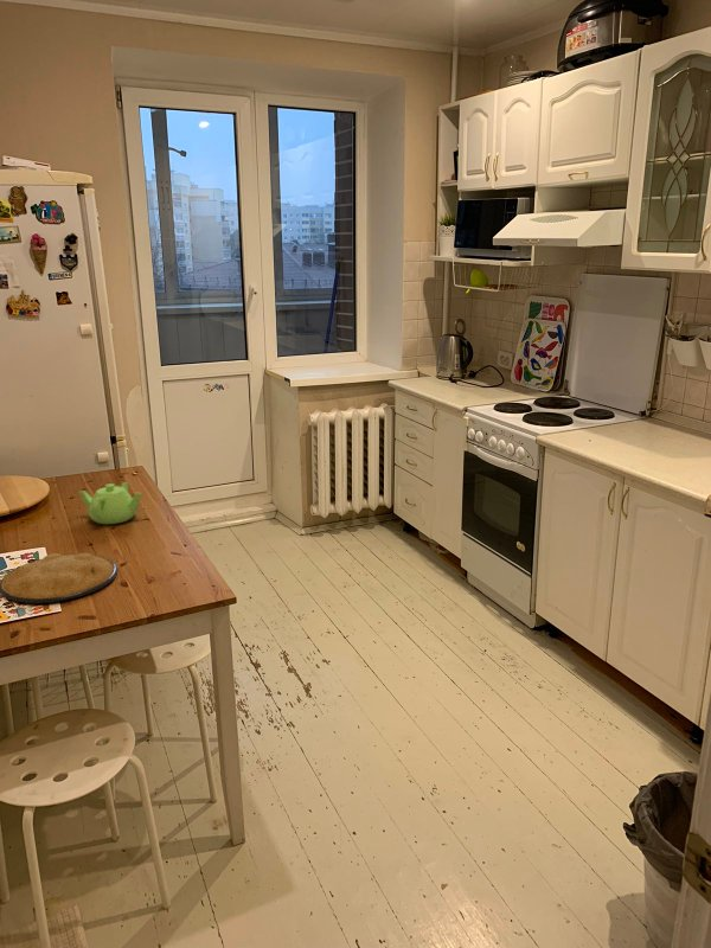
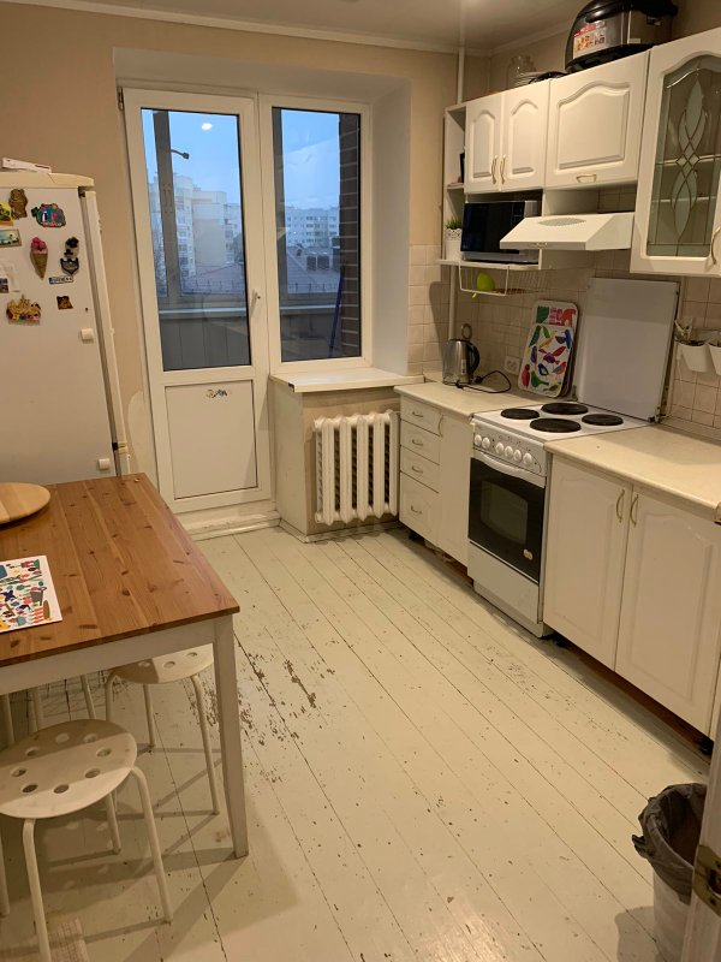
- plate (58, 569)
- teapot (110, 501)
